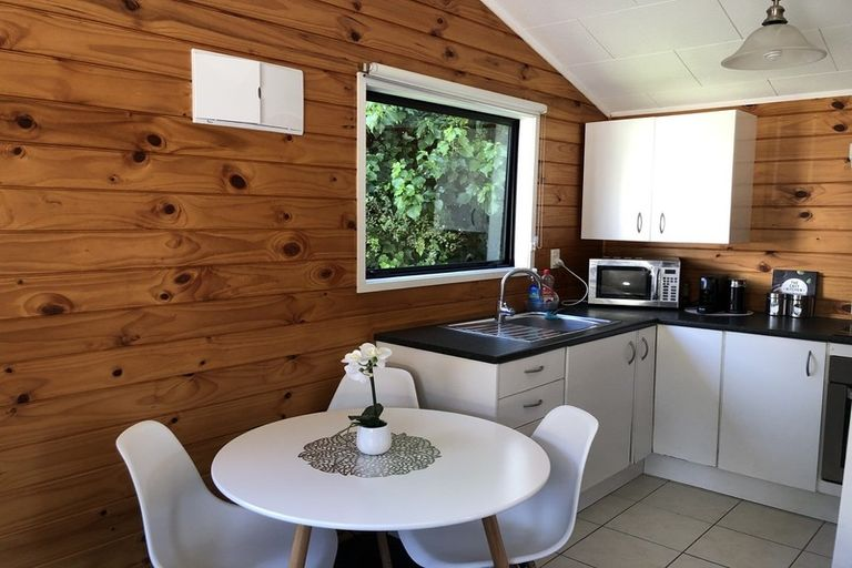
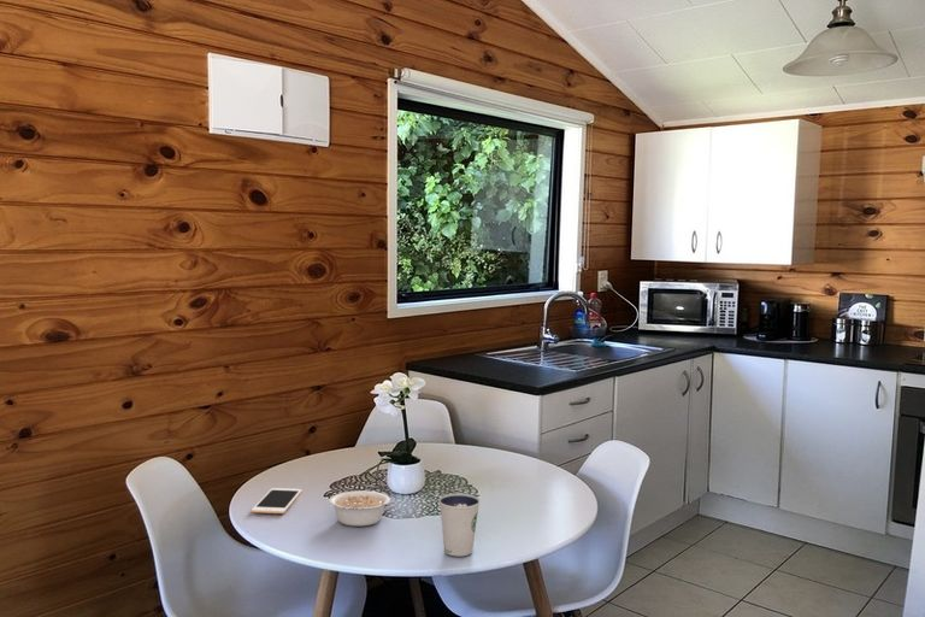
+ dixie cup (459, 525)
+ cell phone (277, 500)
+ legume (361, 507)
